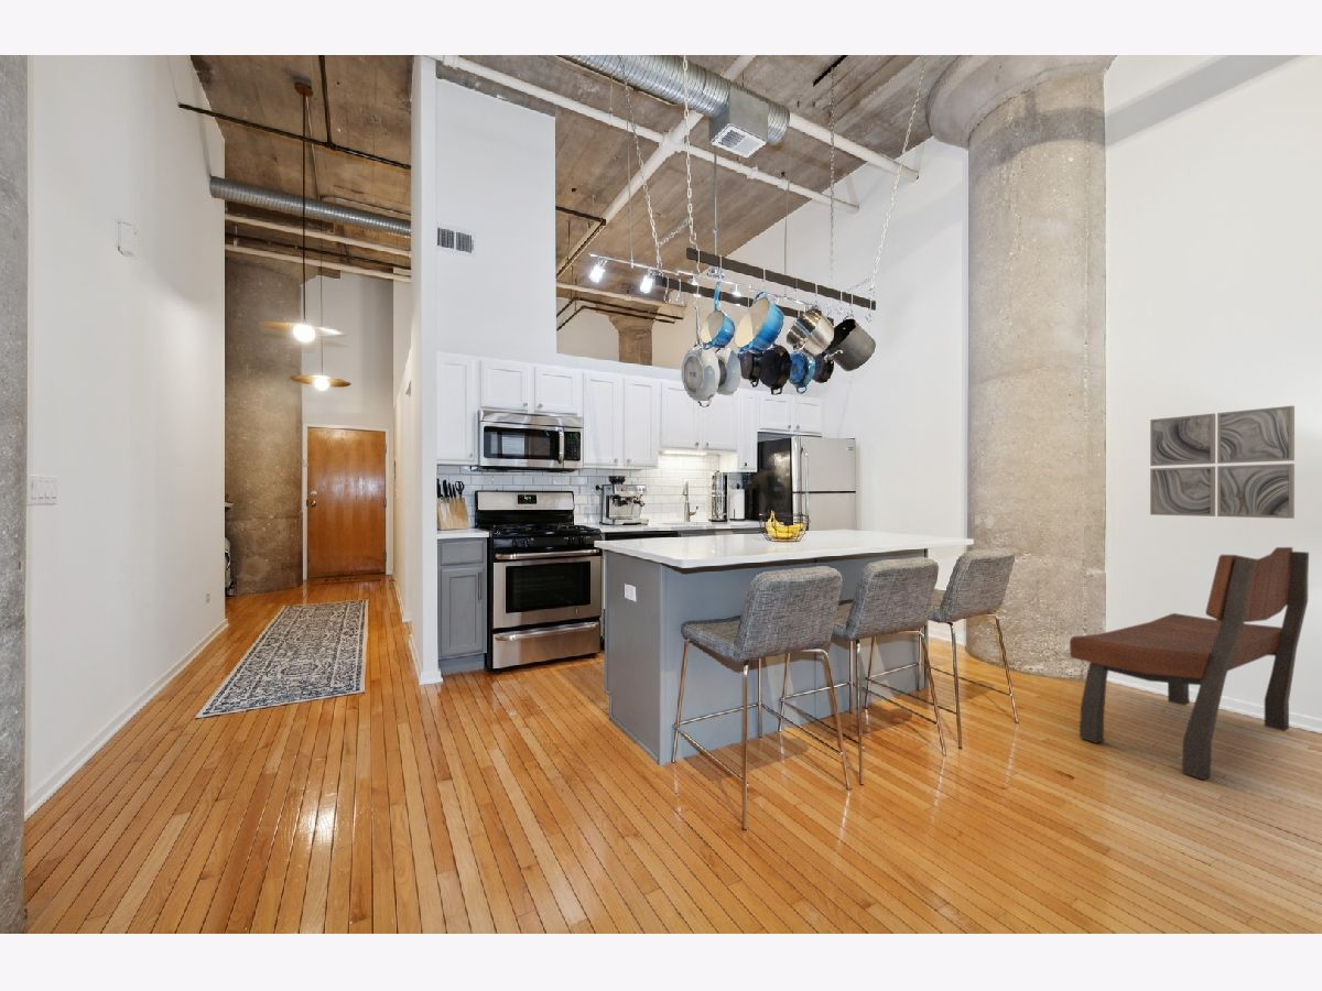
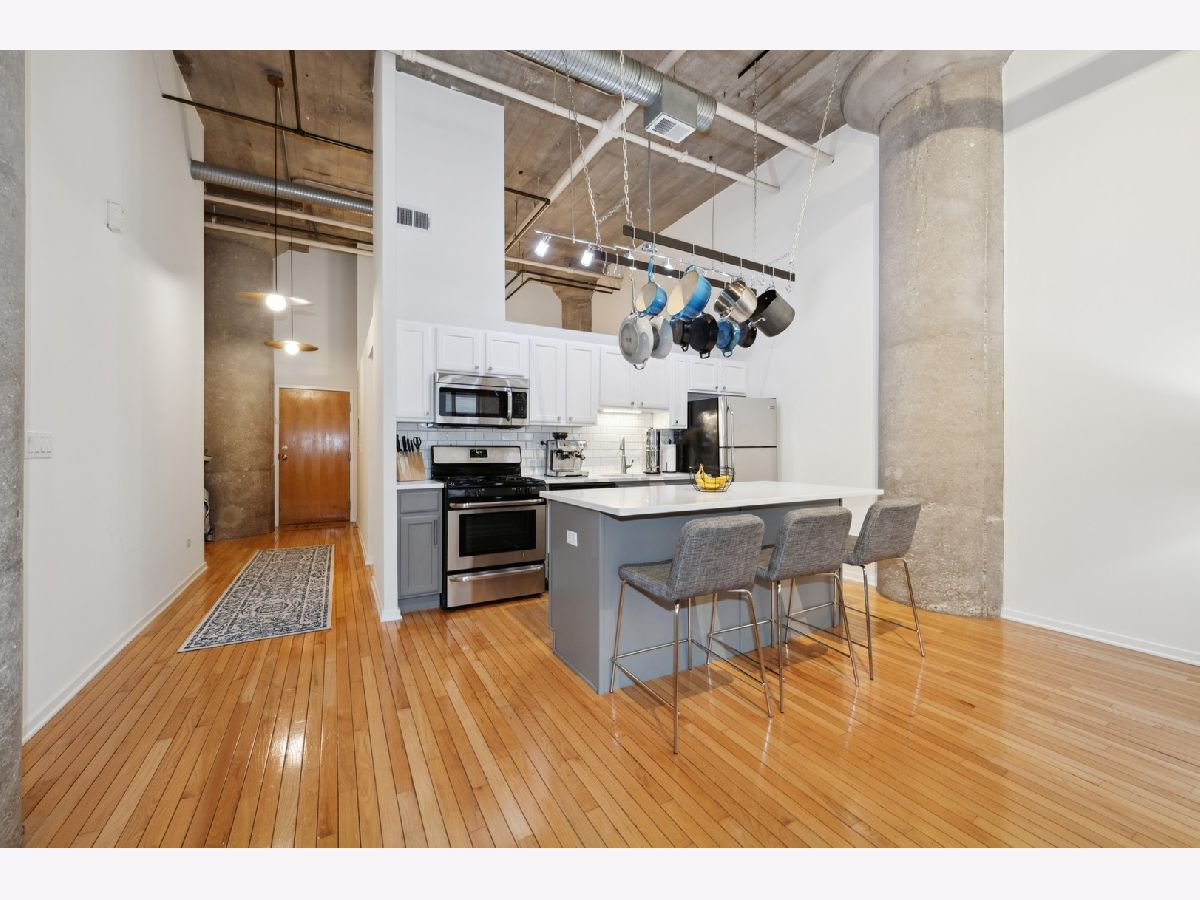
- bench (1194, 641)
- wall art (1217, 466)
